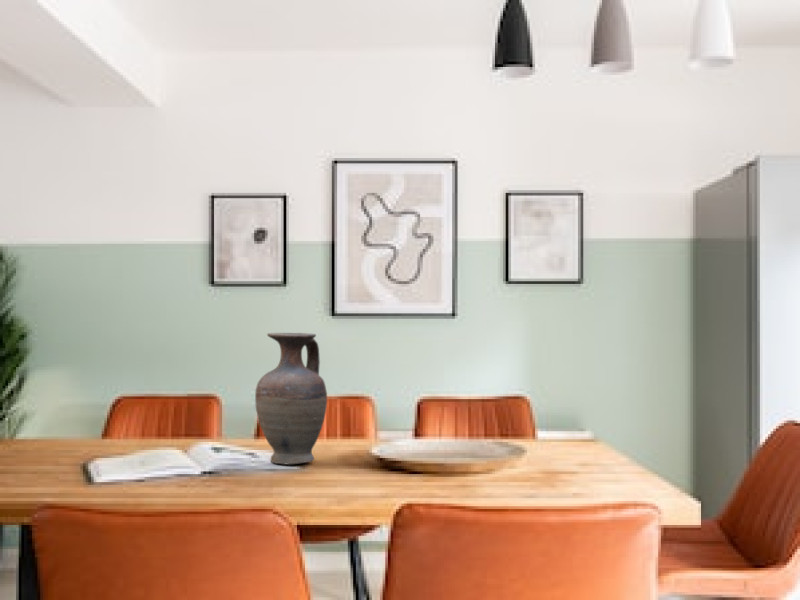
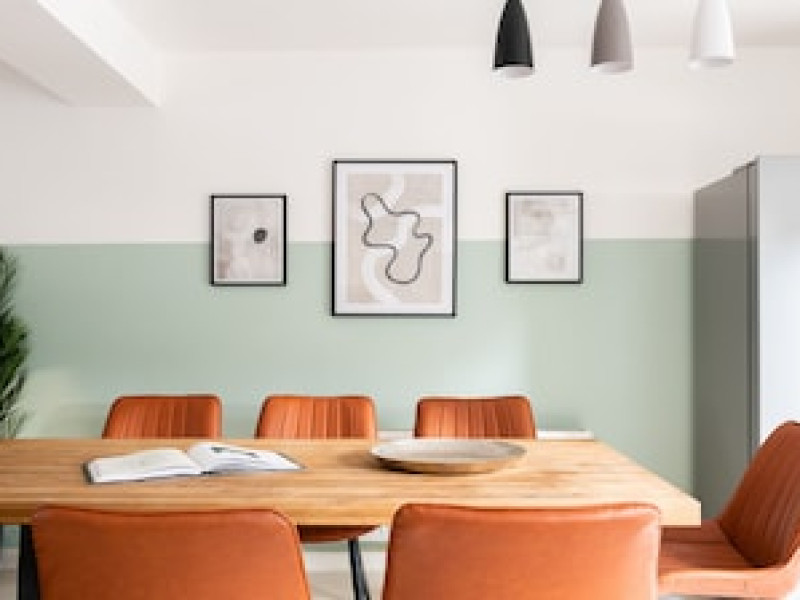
- vase (291, 397)
